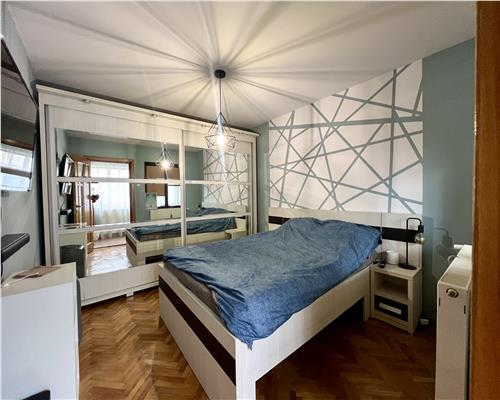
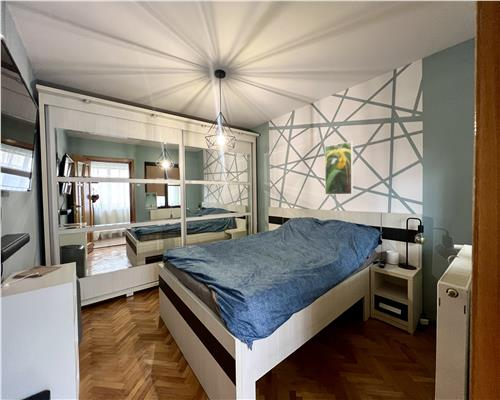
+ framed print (338, 169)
